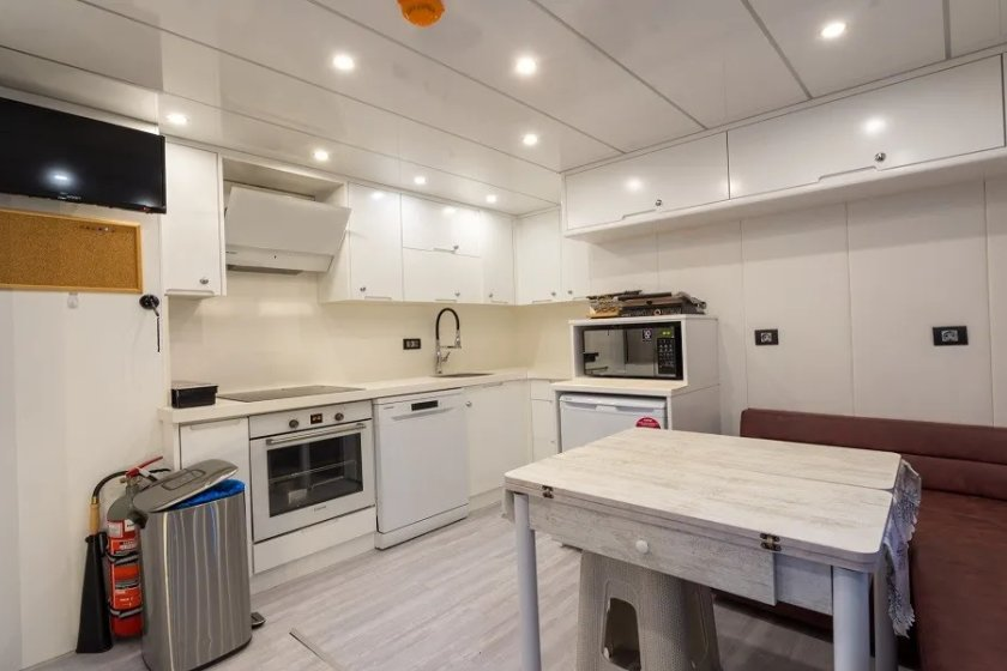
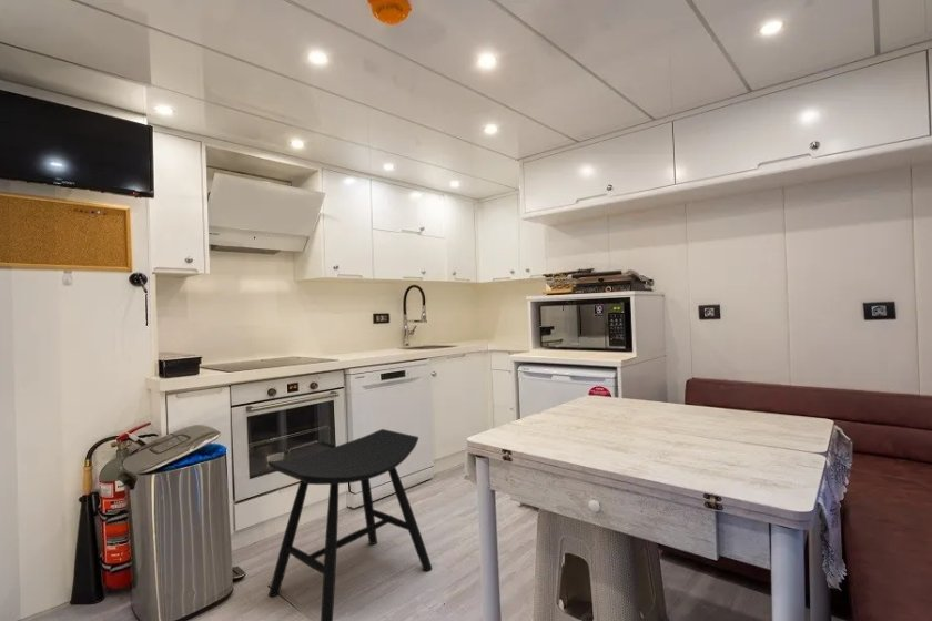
+ stool (337, 513)
